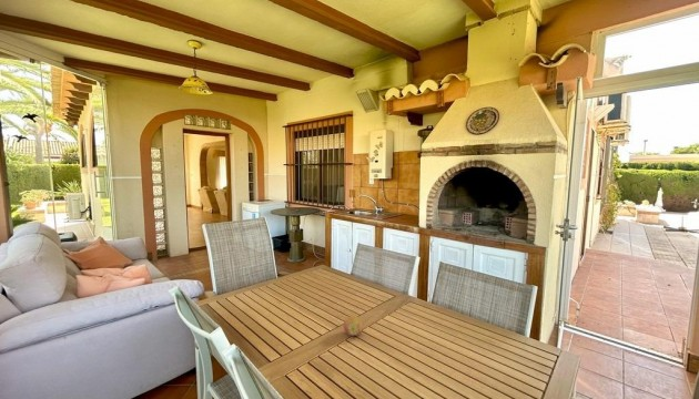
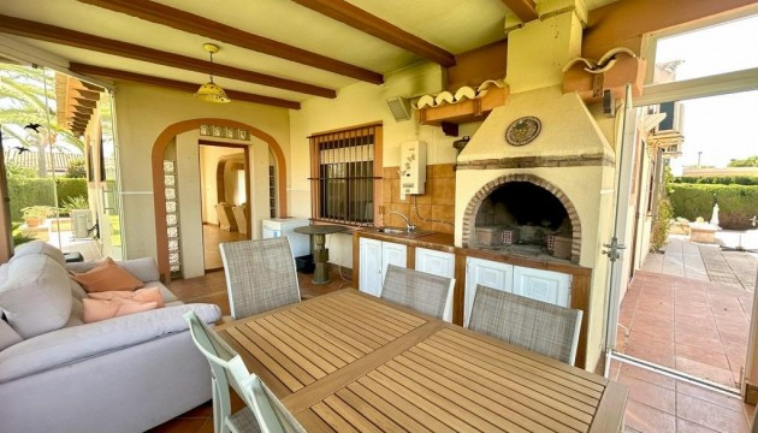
- fruit (353, 325)
